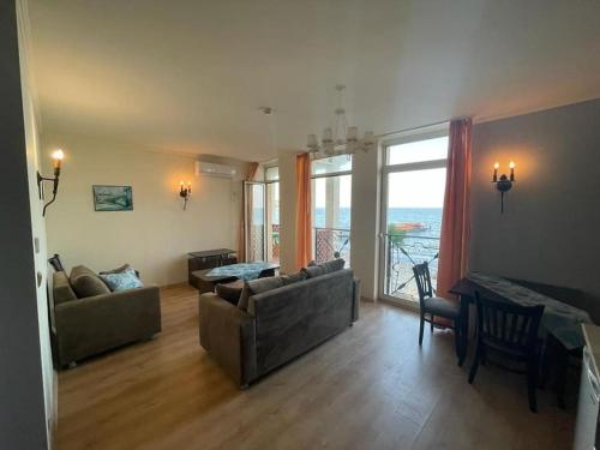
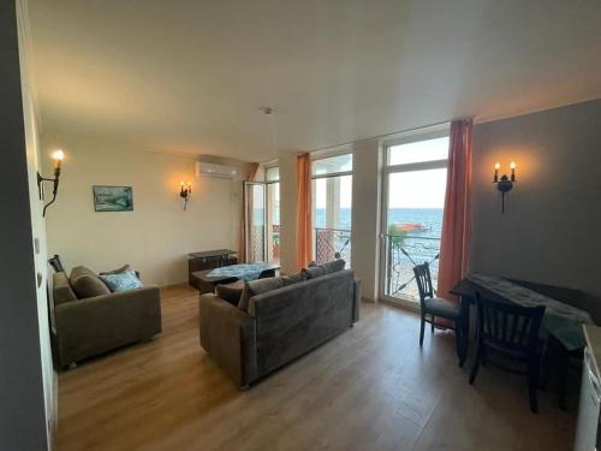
- chandelier (337, 120)
